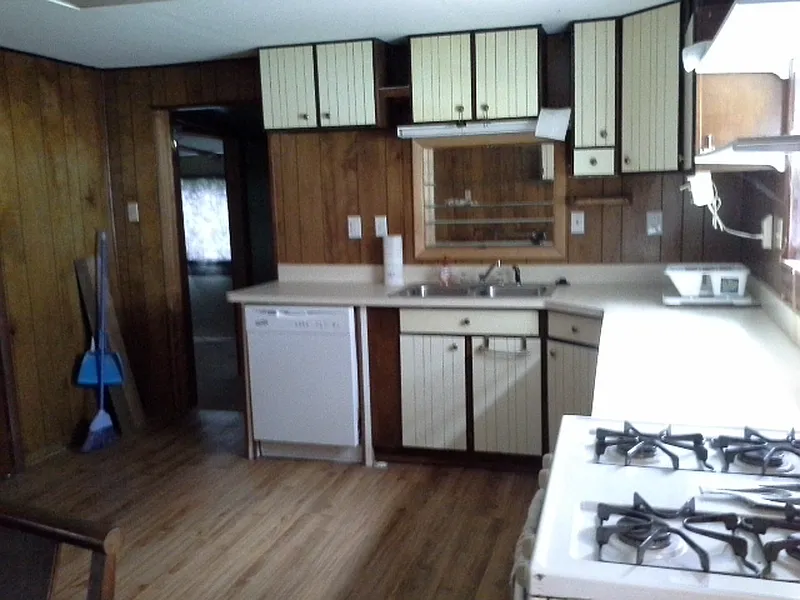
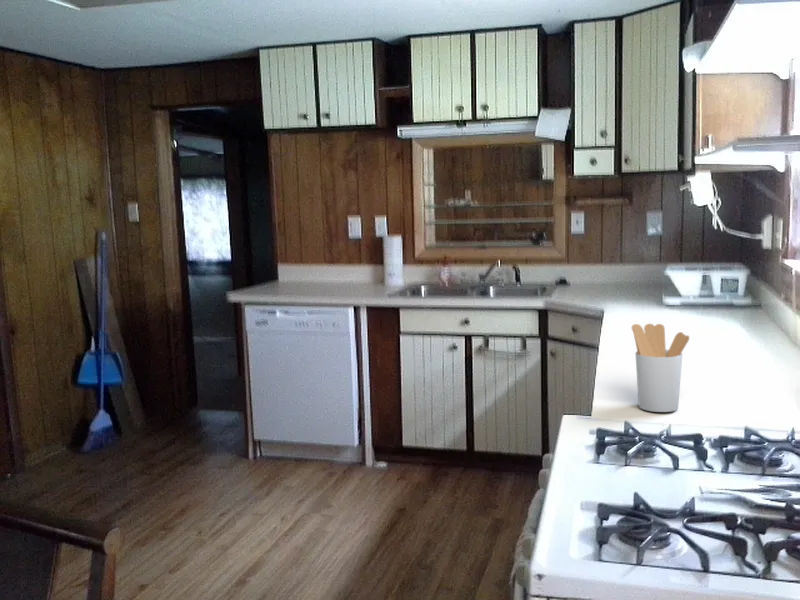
+ utensil holder (654, 364)
